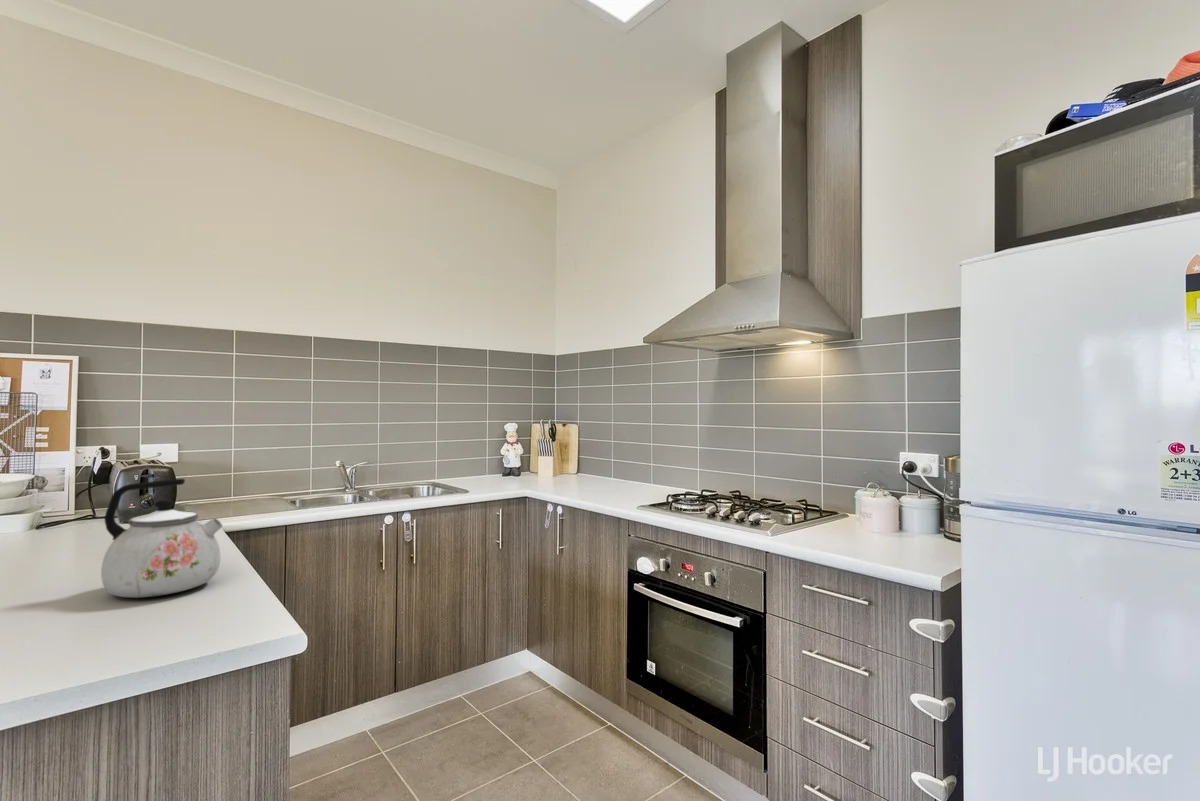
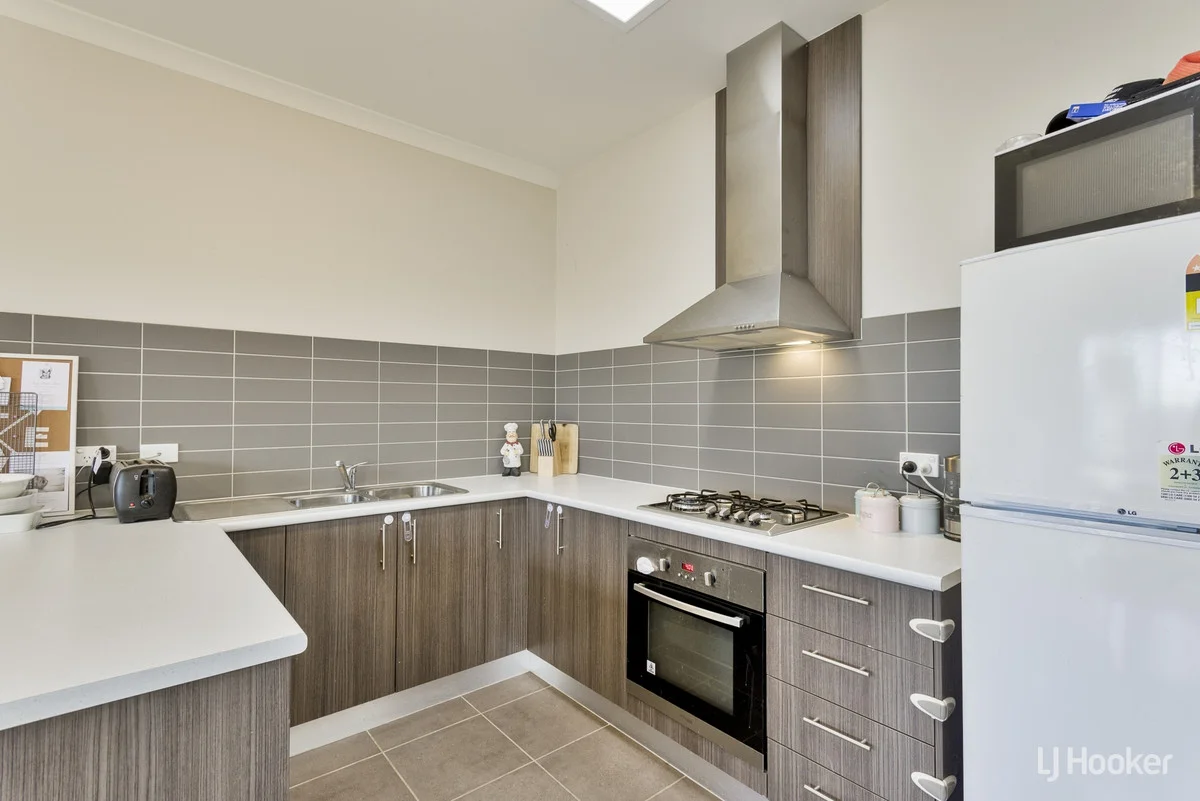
- kettle (165, 533)
